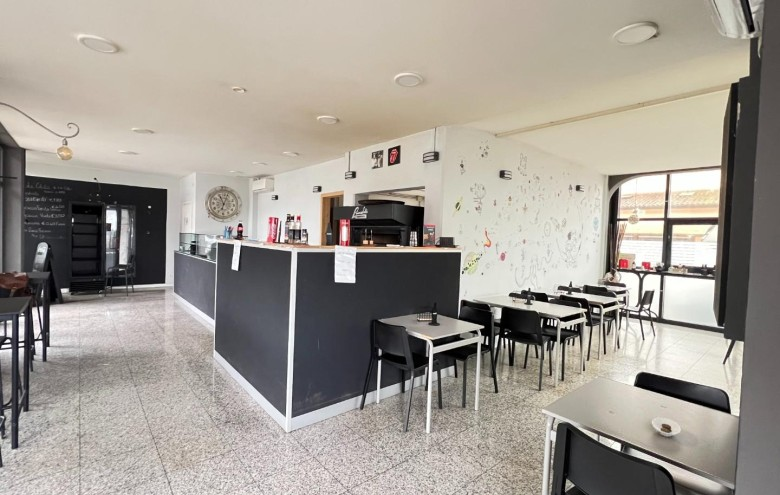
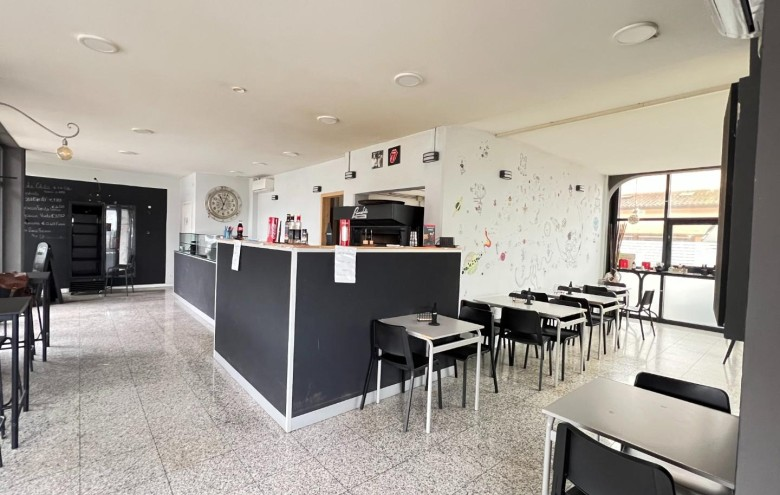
- saucer (665, 428)
